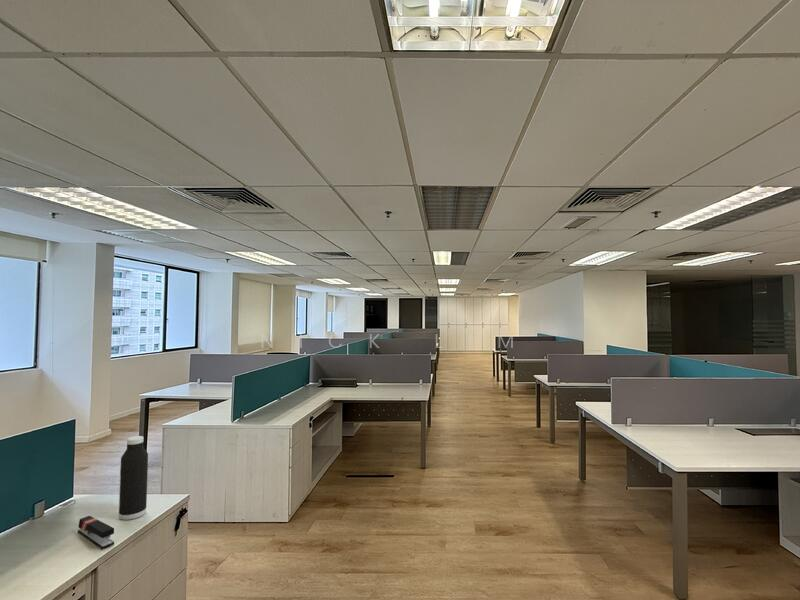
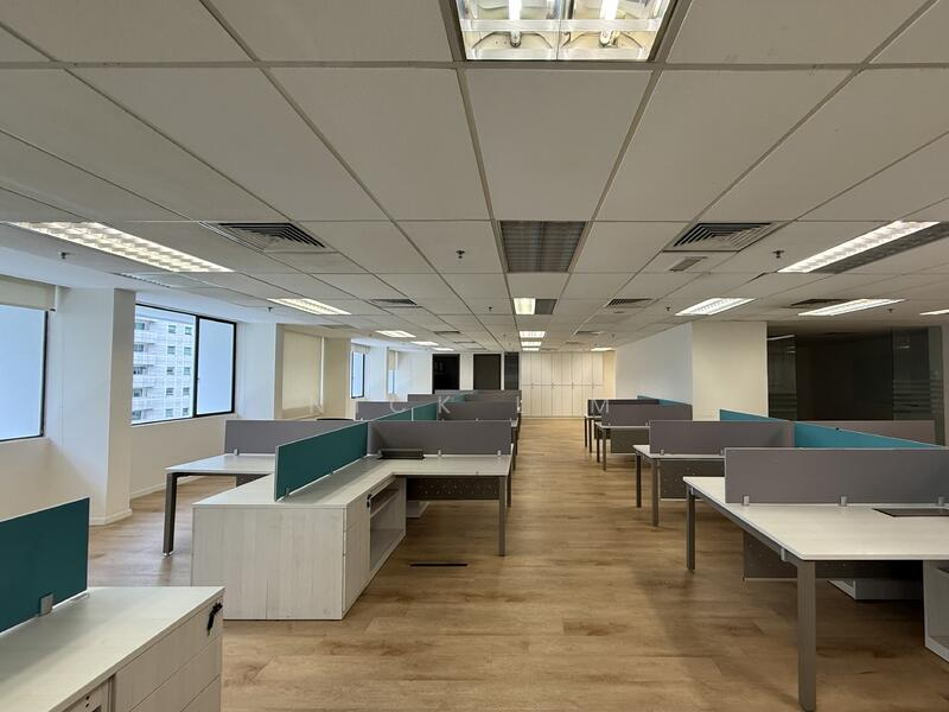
- water bottle (133, 476)
- stapler (95, 529)
